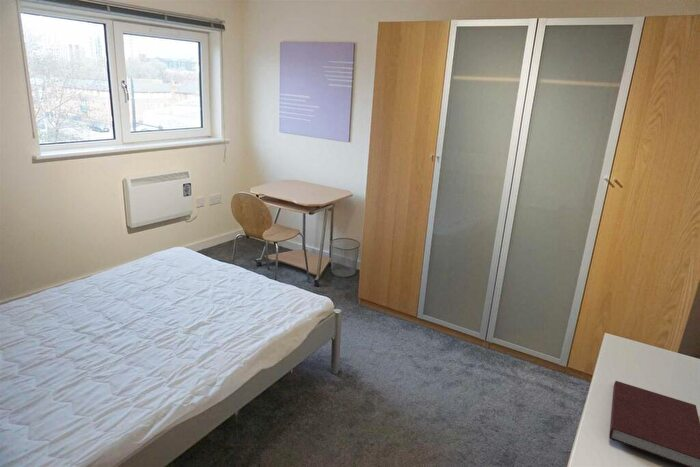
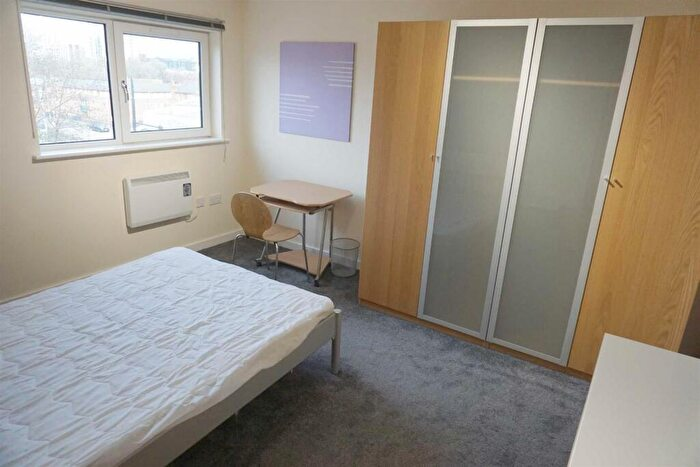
- notebook (654, 421)
